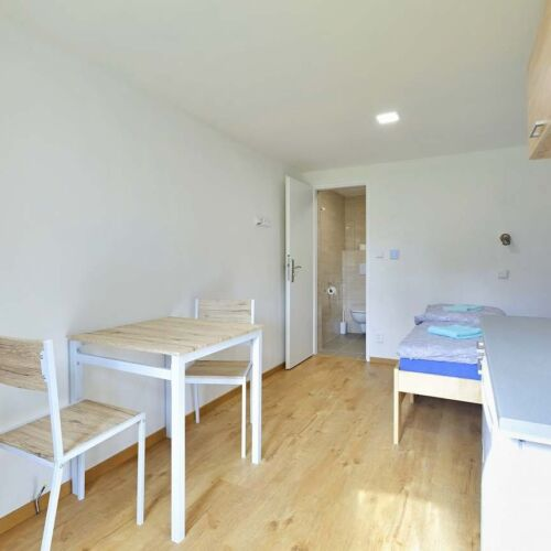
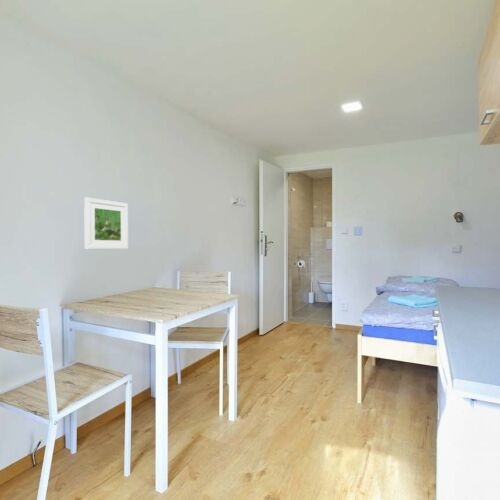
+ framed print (107, 224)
